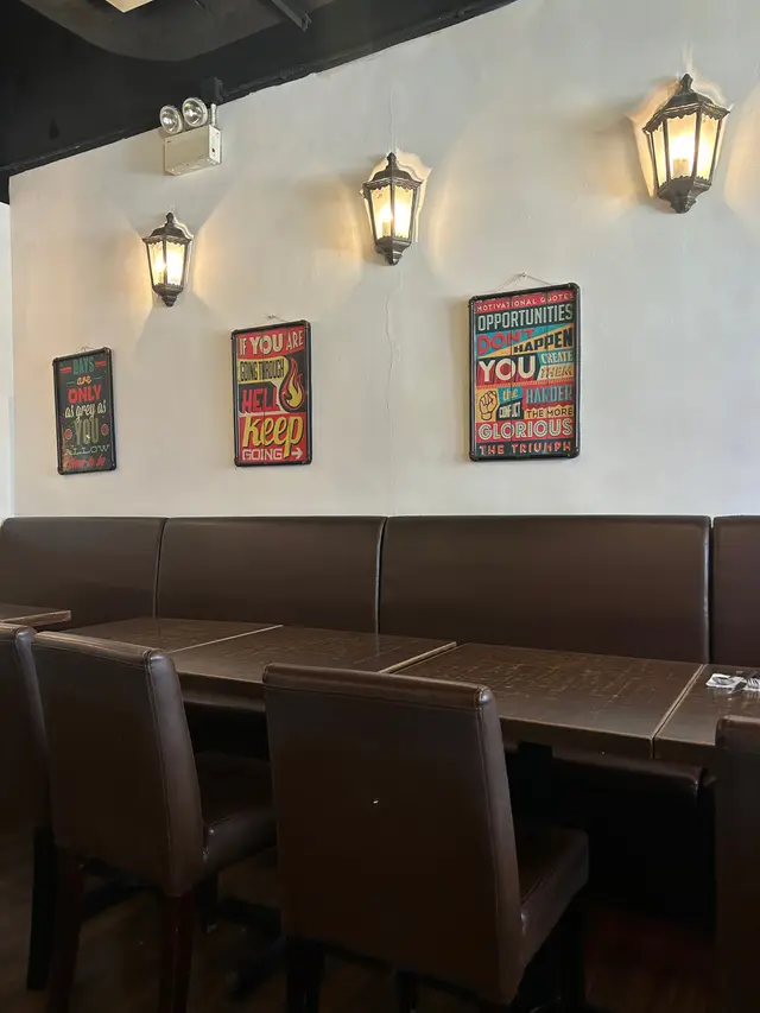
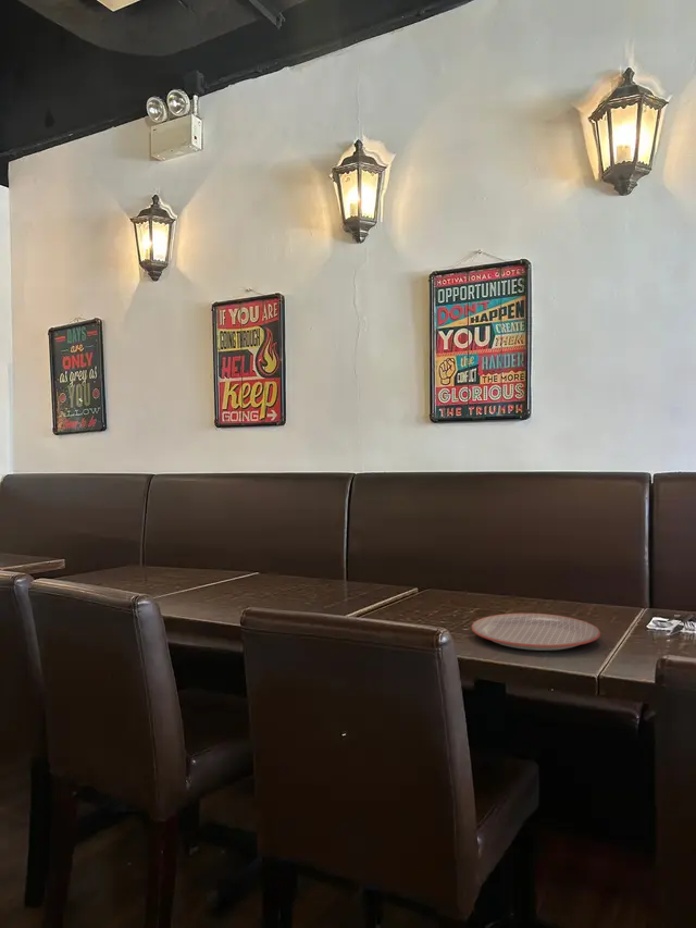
+ plate (534, 632)
